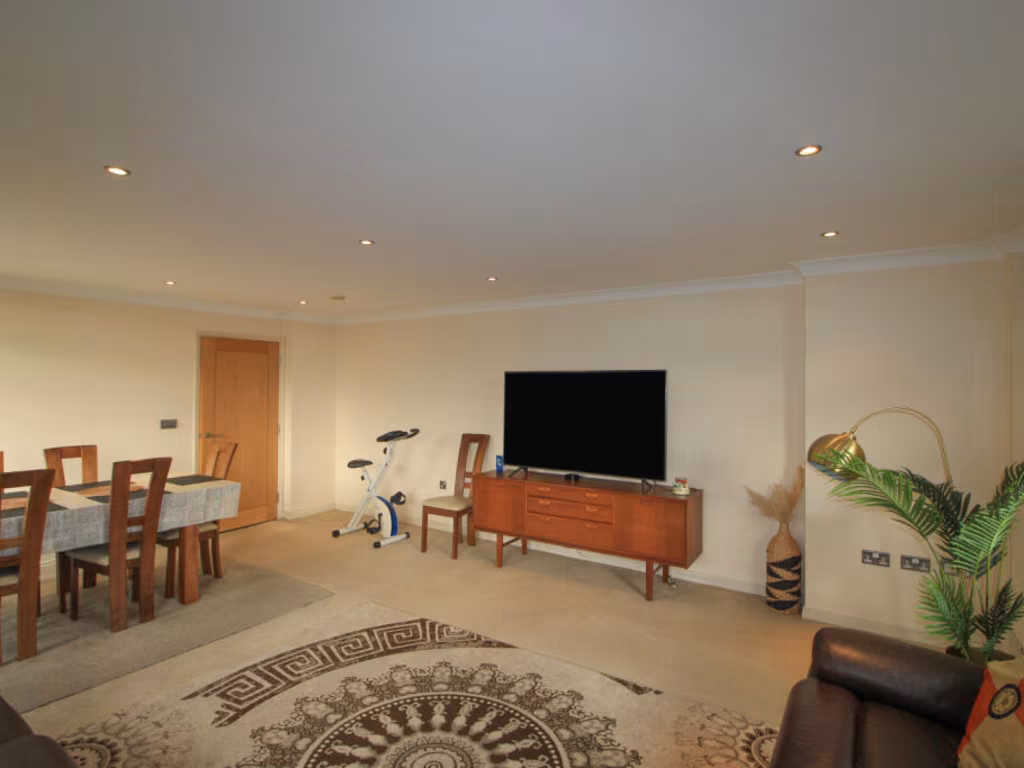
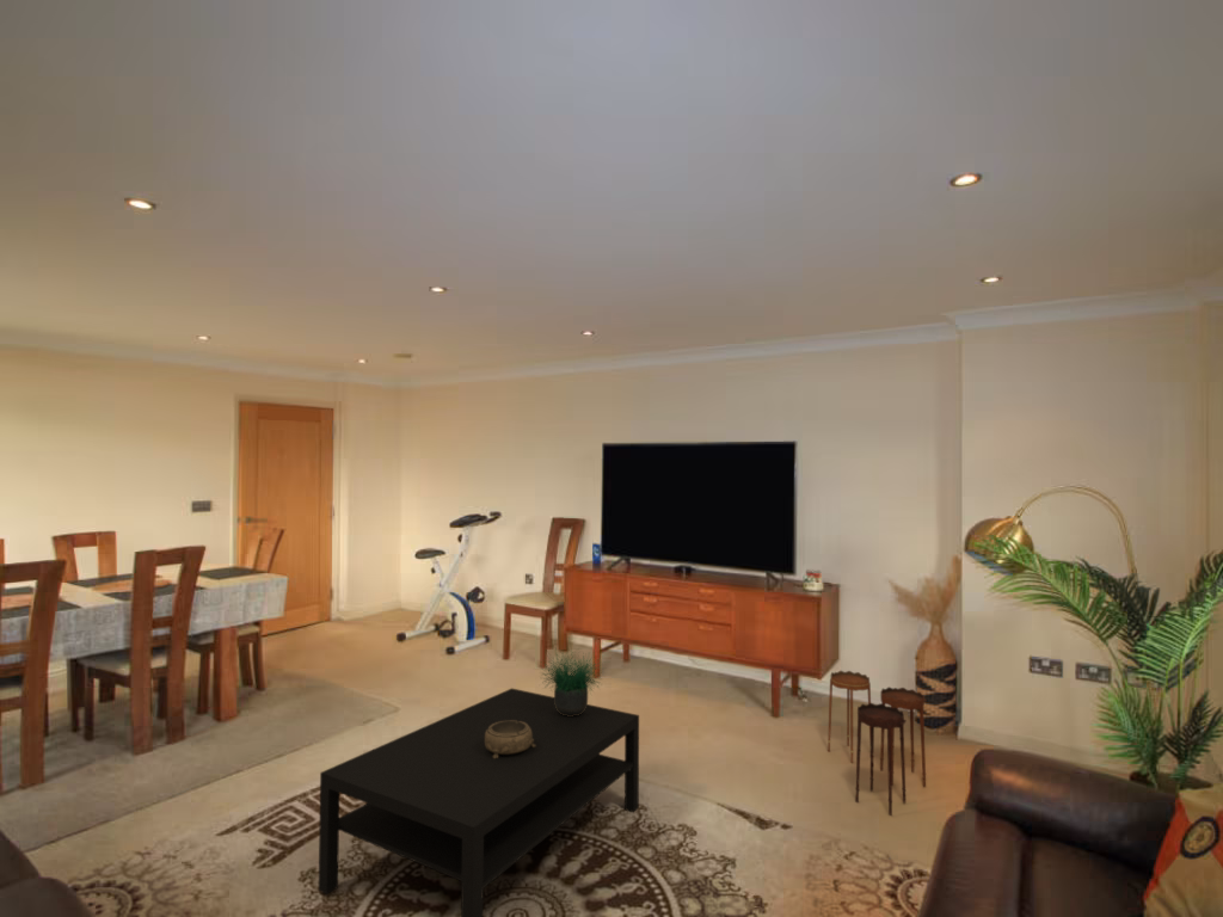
+ potted plant (572, 673)
+ coffee table (496, 793)
+ decorative bowl (508, 737)
+ side table (883, 734)
